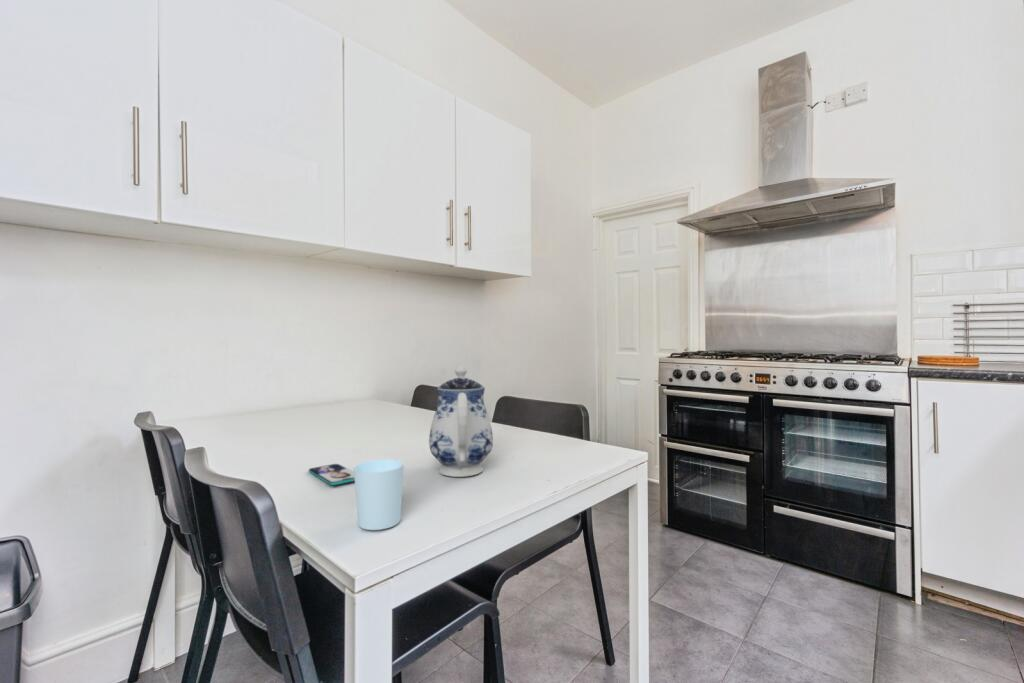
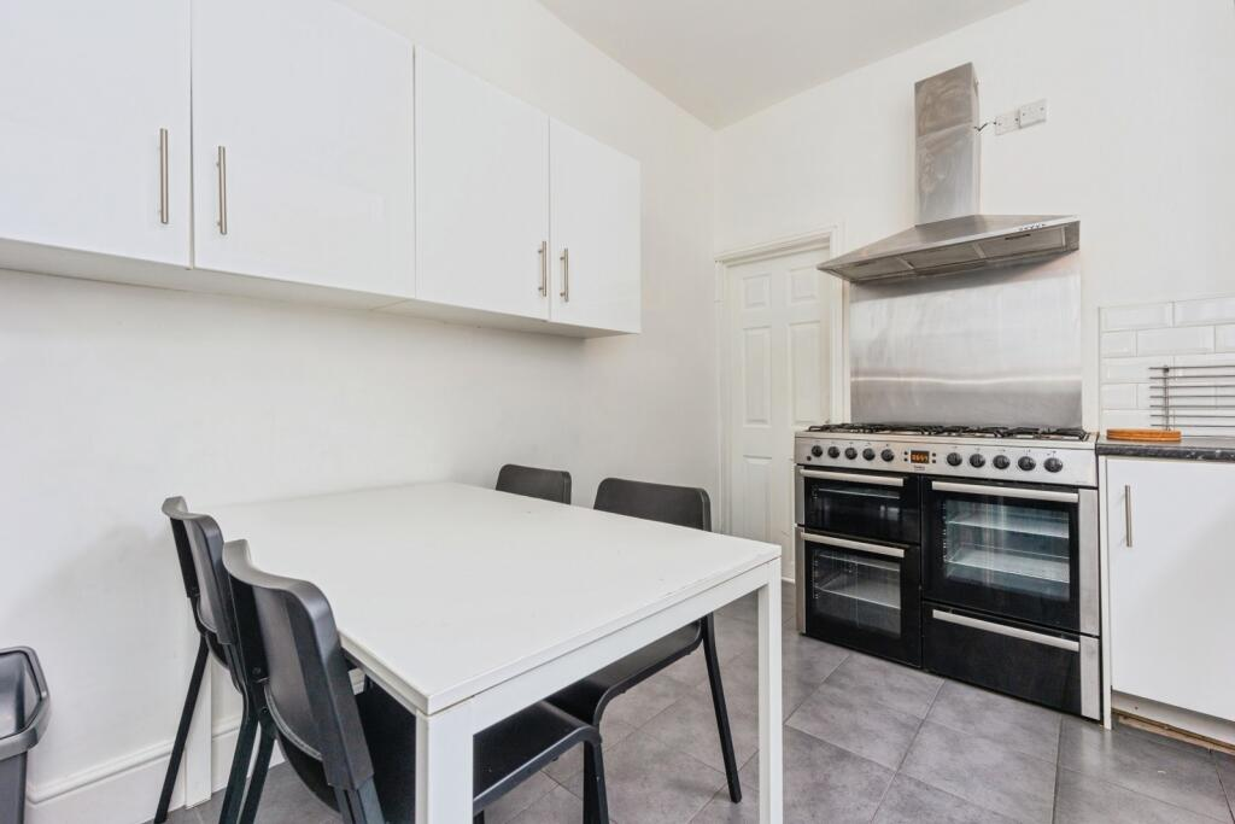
- smartphone (334, 473)
- cup (379, 493)
- teapot (461, 417)
